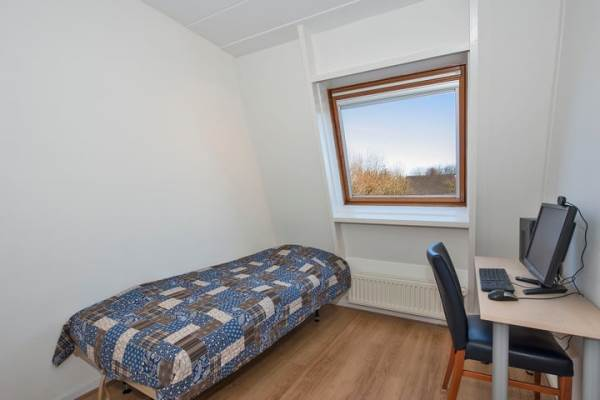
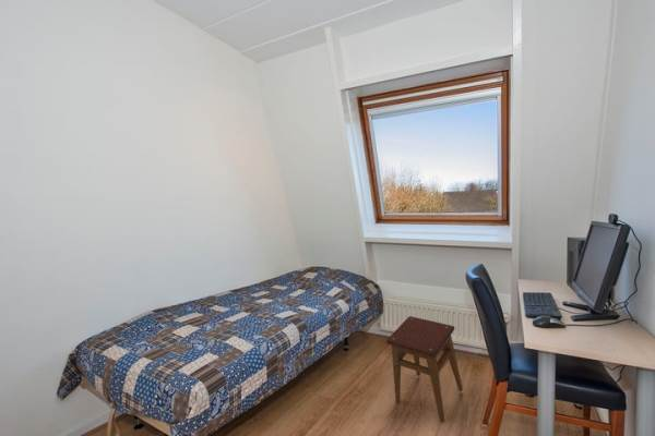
+ stool (425, 366)
